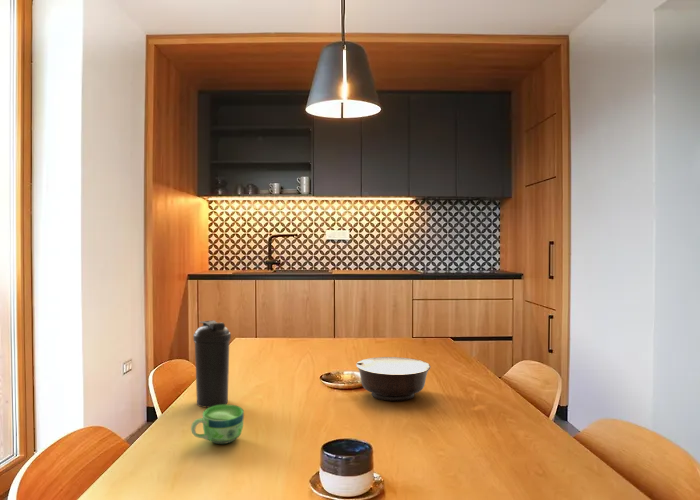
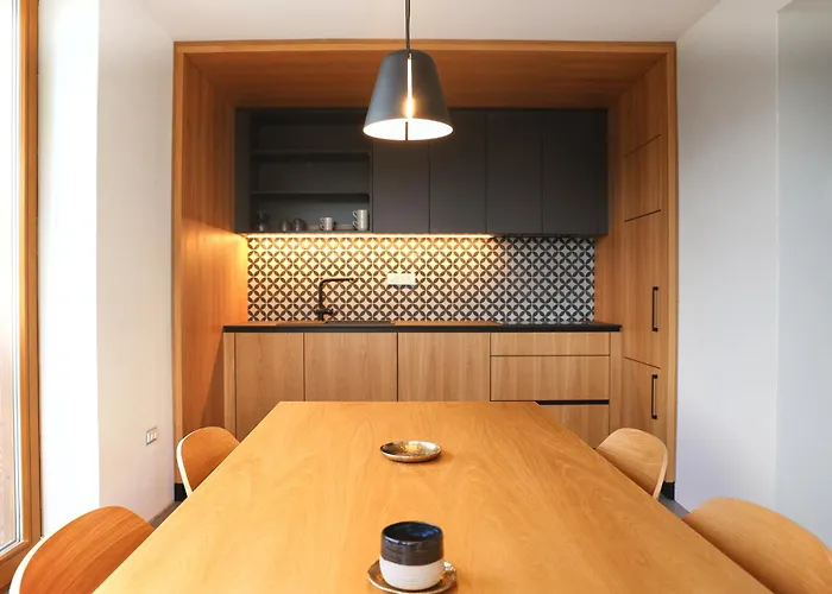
- water bottle (212, 362)
- bowl (393, 379)
- cup (218, 427)
